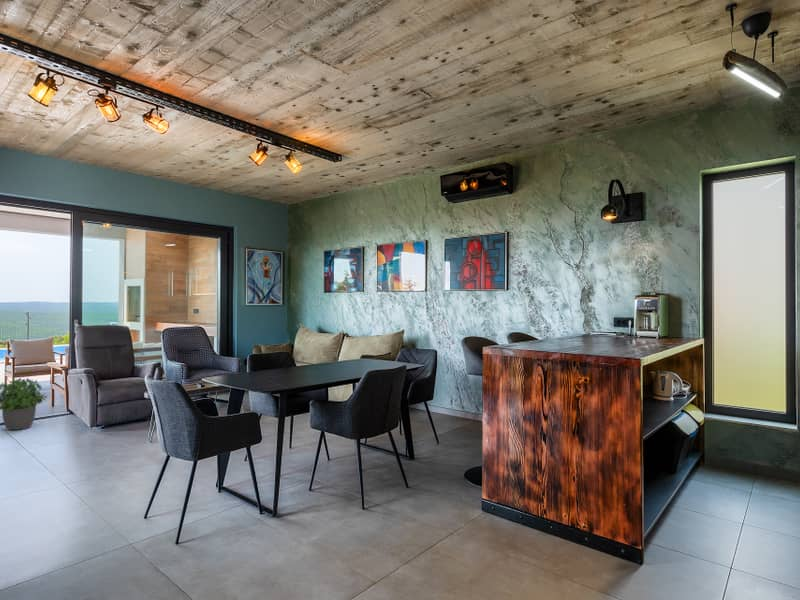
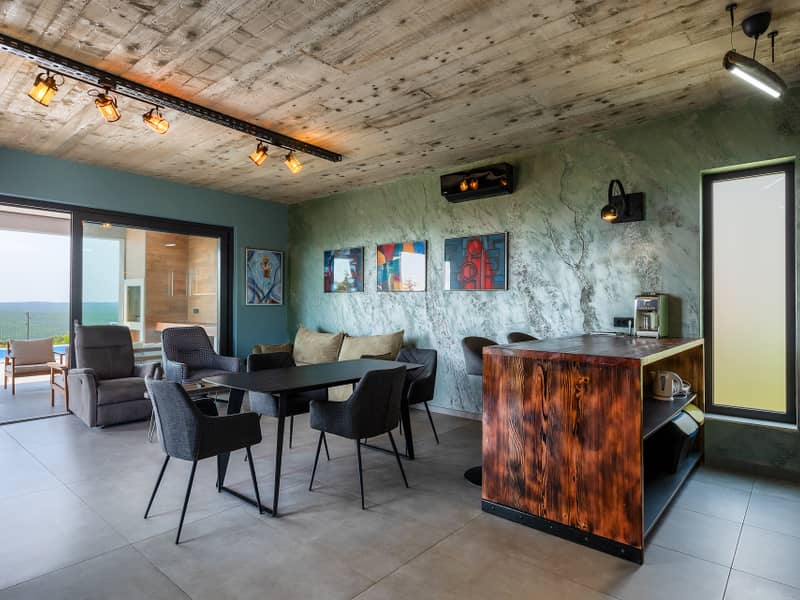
- potted plant (20, 402)
